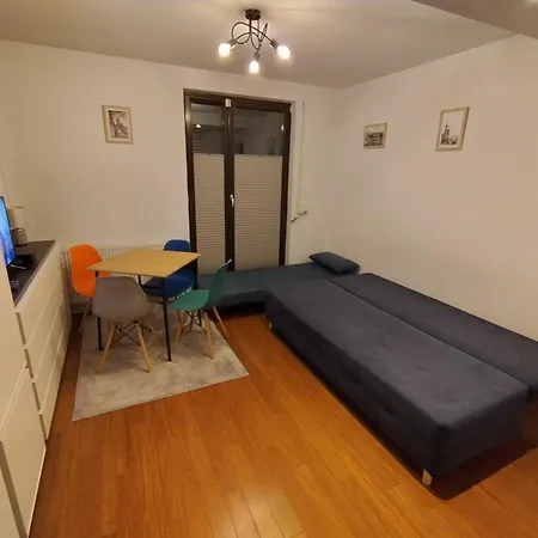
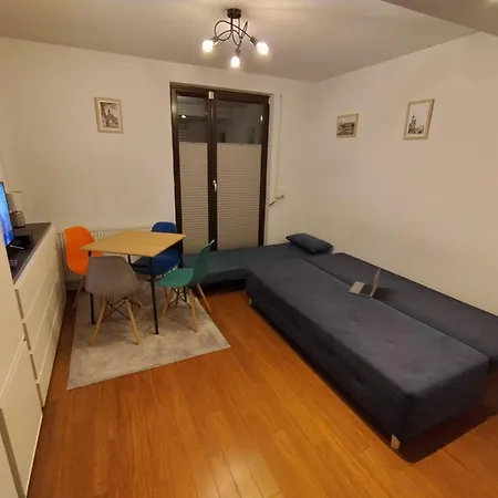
+ laptop (364, 283)
